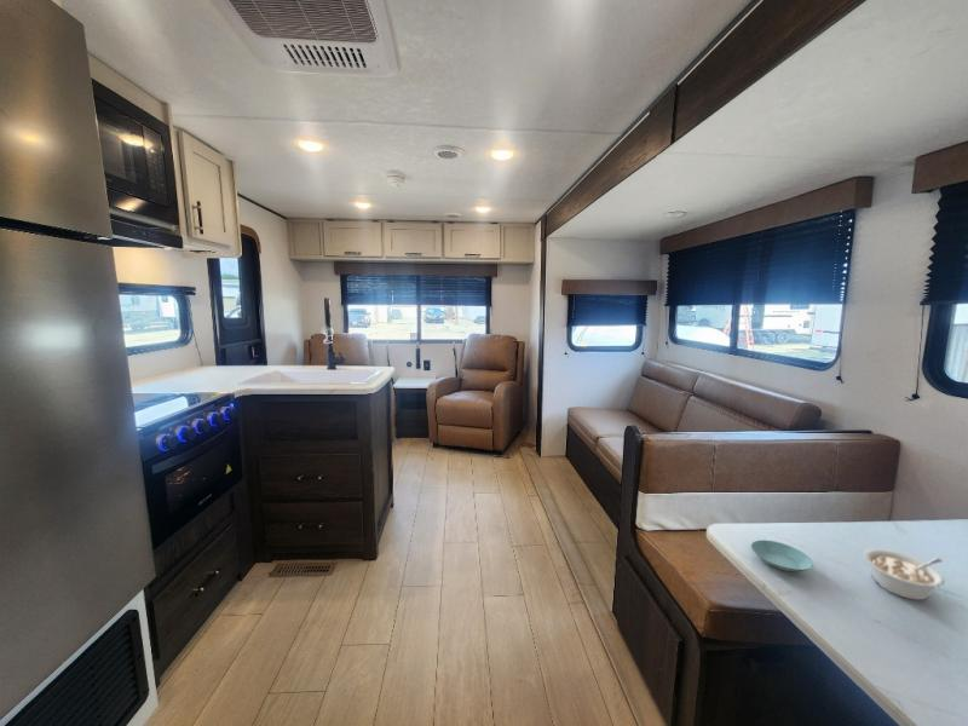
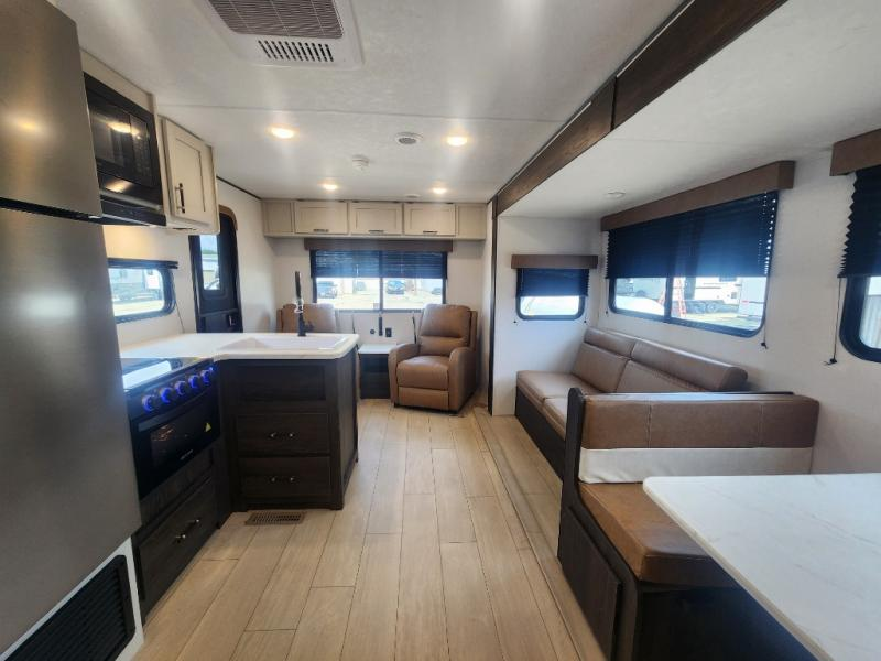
- legume (901, 572)
- saucer (779, 558)
